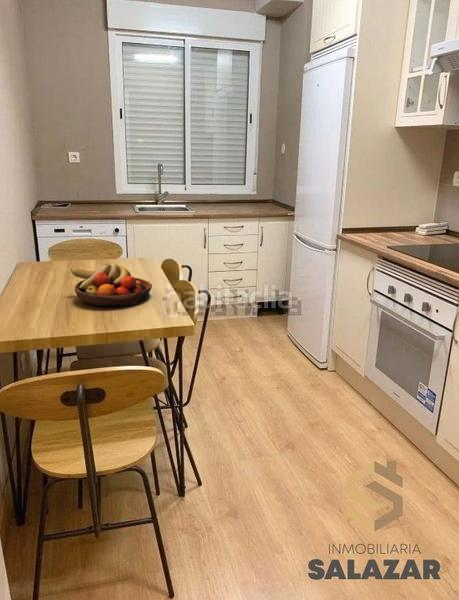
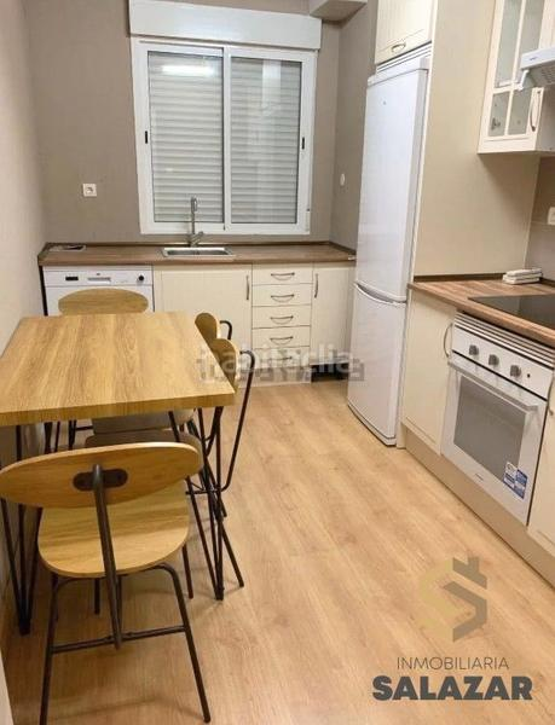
- fruit bowl (112, 282)
